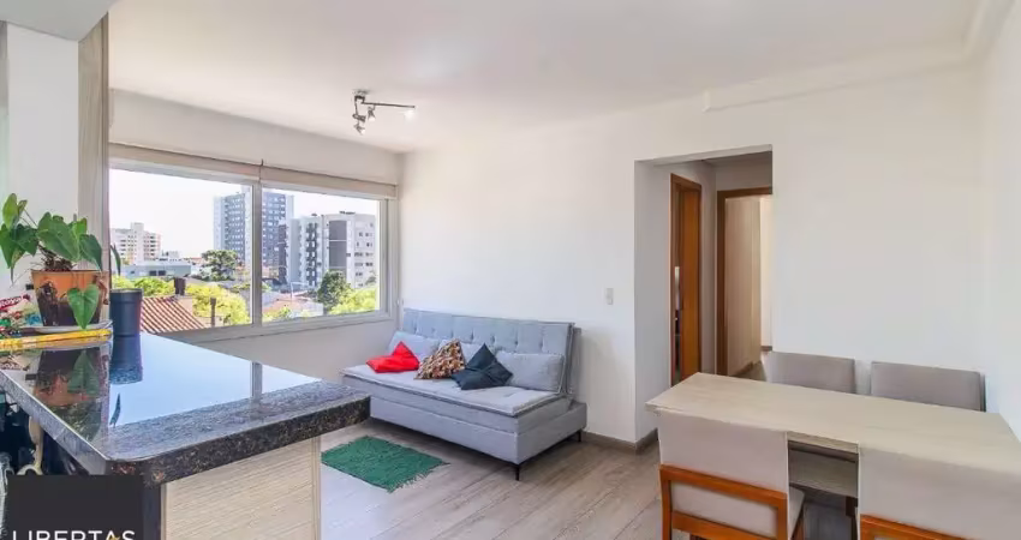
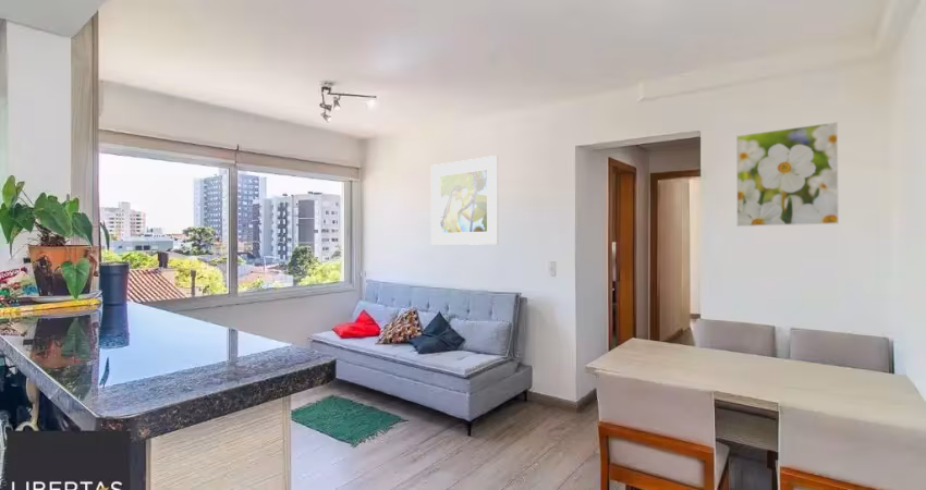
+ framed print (784, 176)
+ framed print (463, 203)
